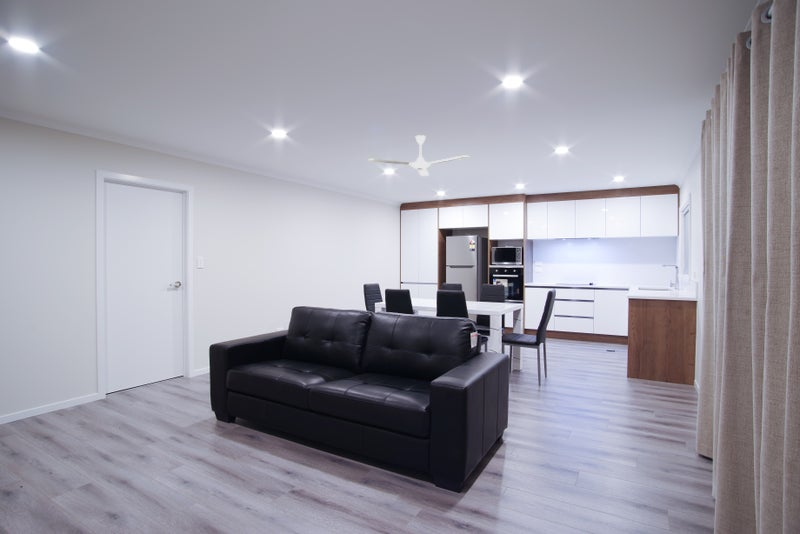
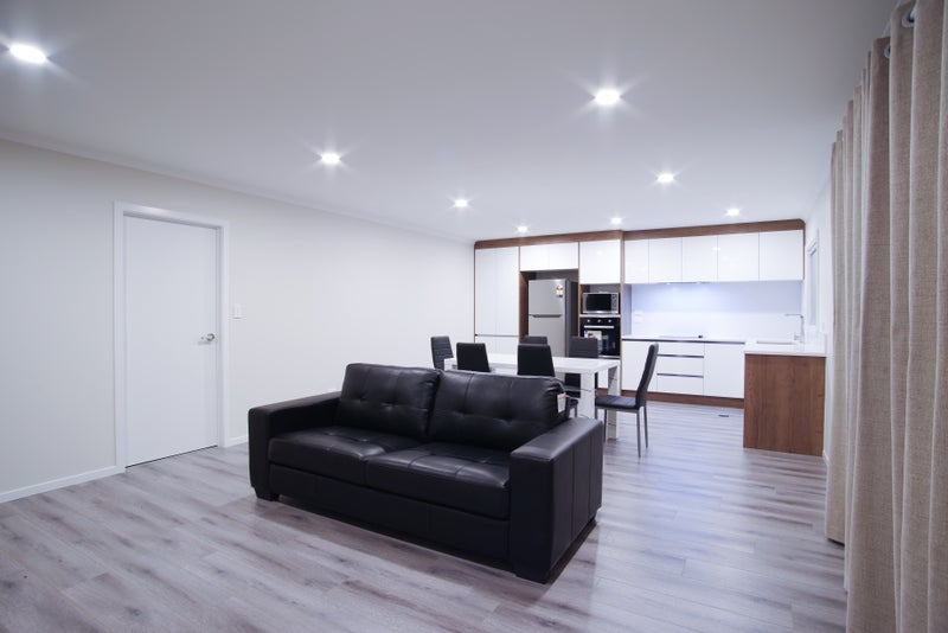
- ceiling fan (418, 157)
